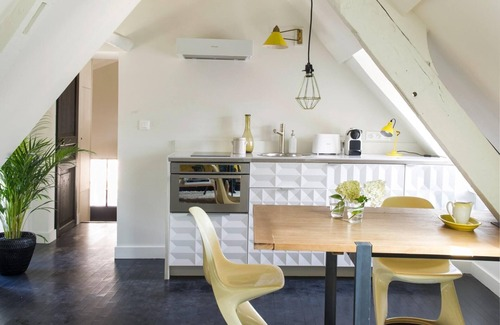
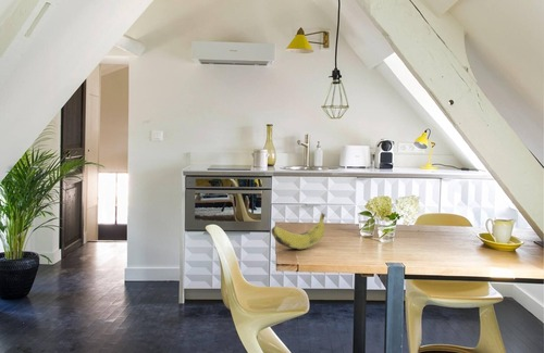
+ banana (298, 234)
